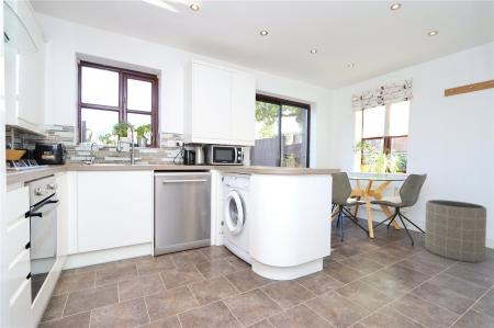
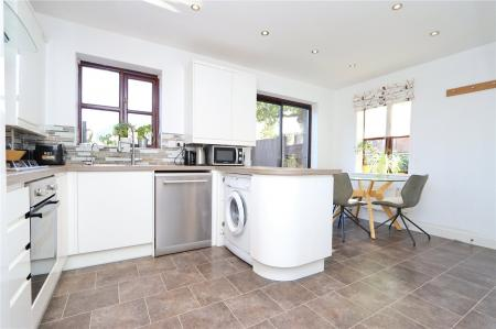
- trash can (453, 228)
